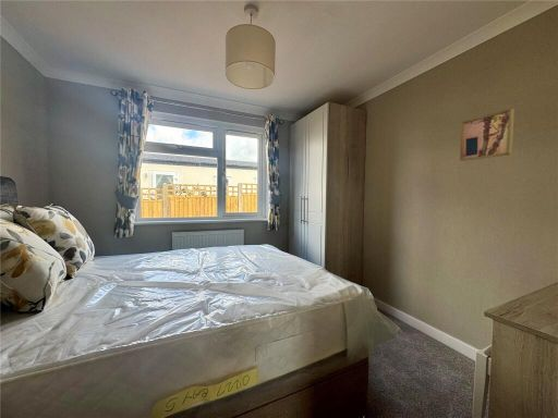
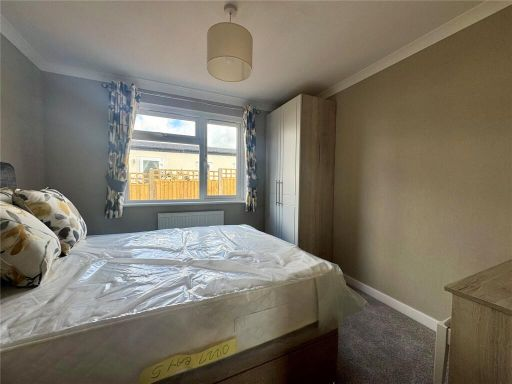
- wall art (485, 136)
